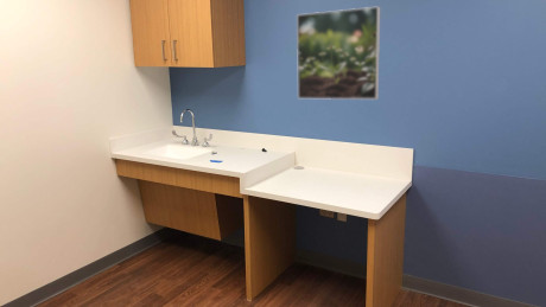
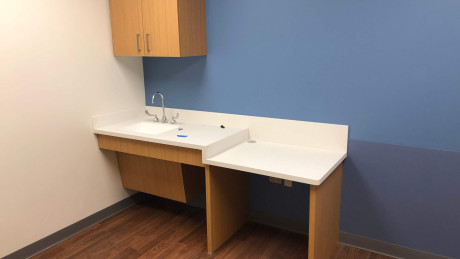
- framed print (336, 56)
